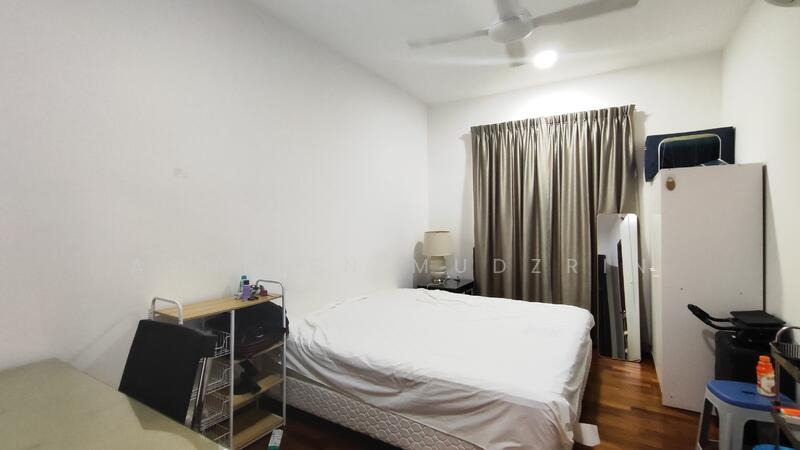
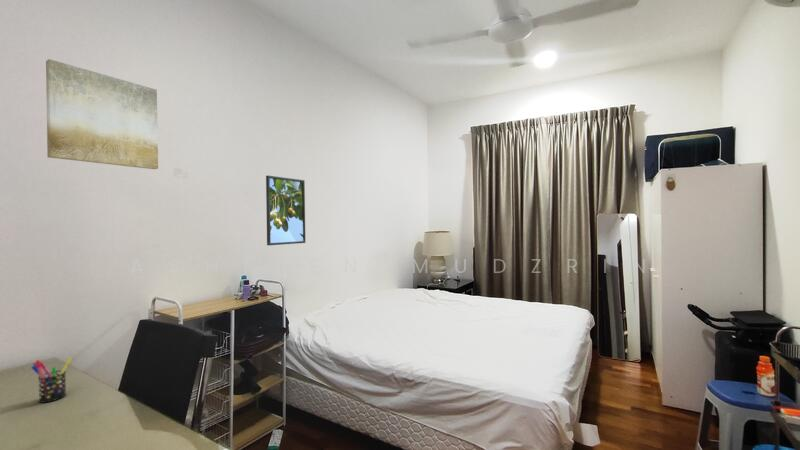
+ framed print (286, 211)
+ pen holder (51, 378)
+ wall art (107, 120)
